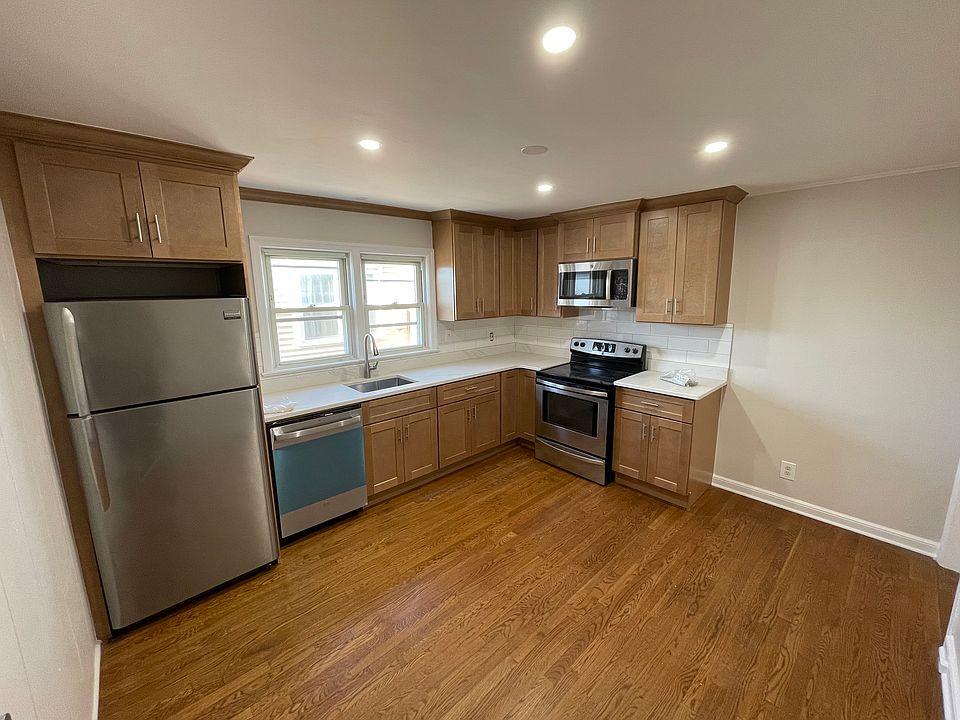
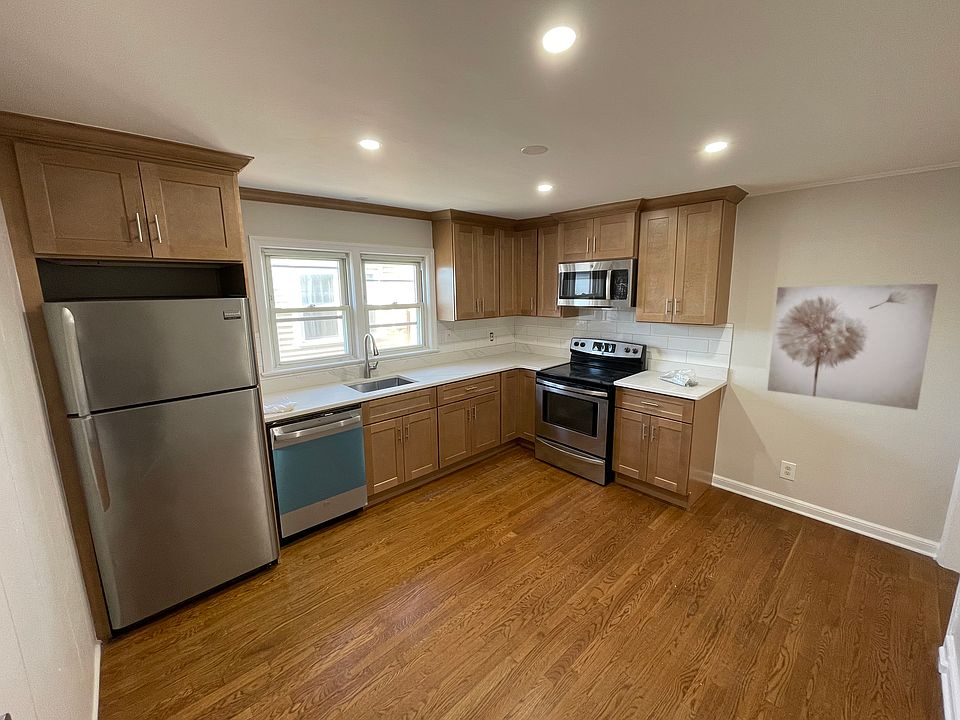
+ wall art (842, 343)
